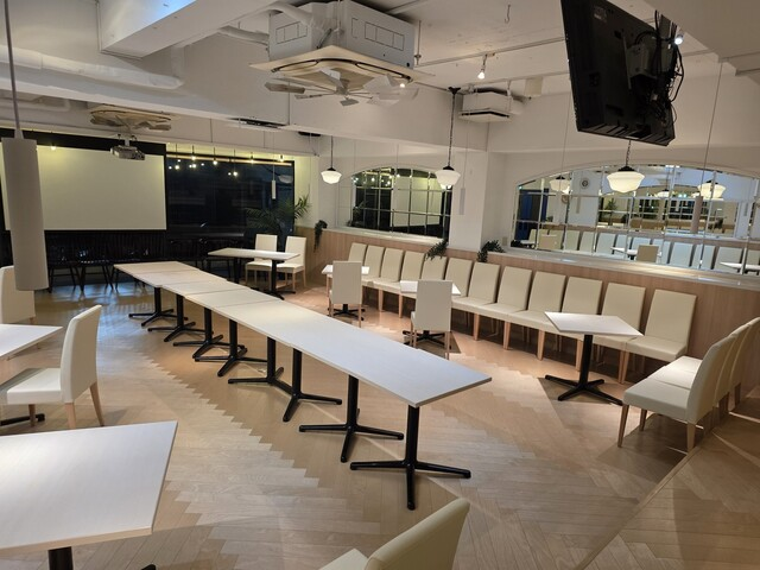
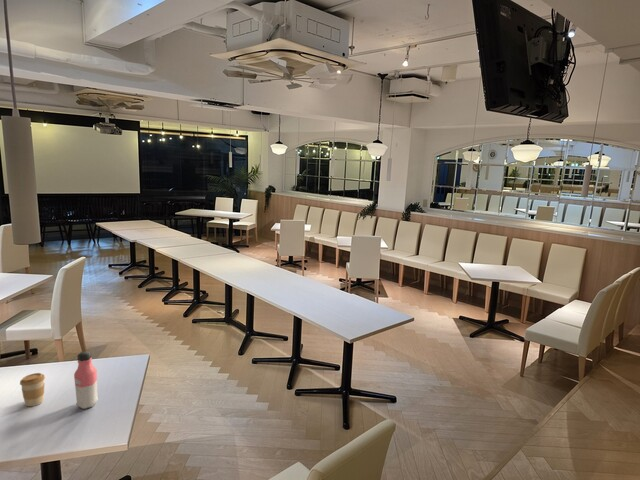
+ water bottle (85, 379)
+ coffee cup (33, 388)
